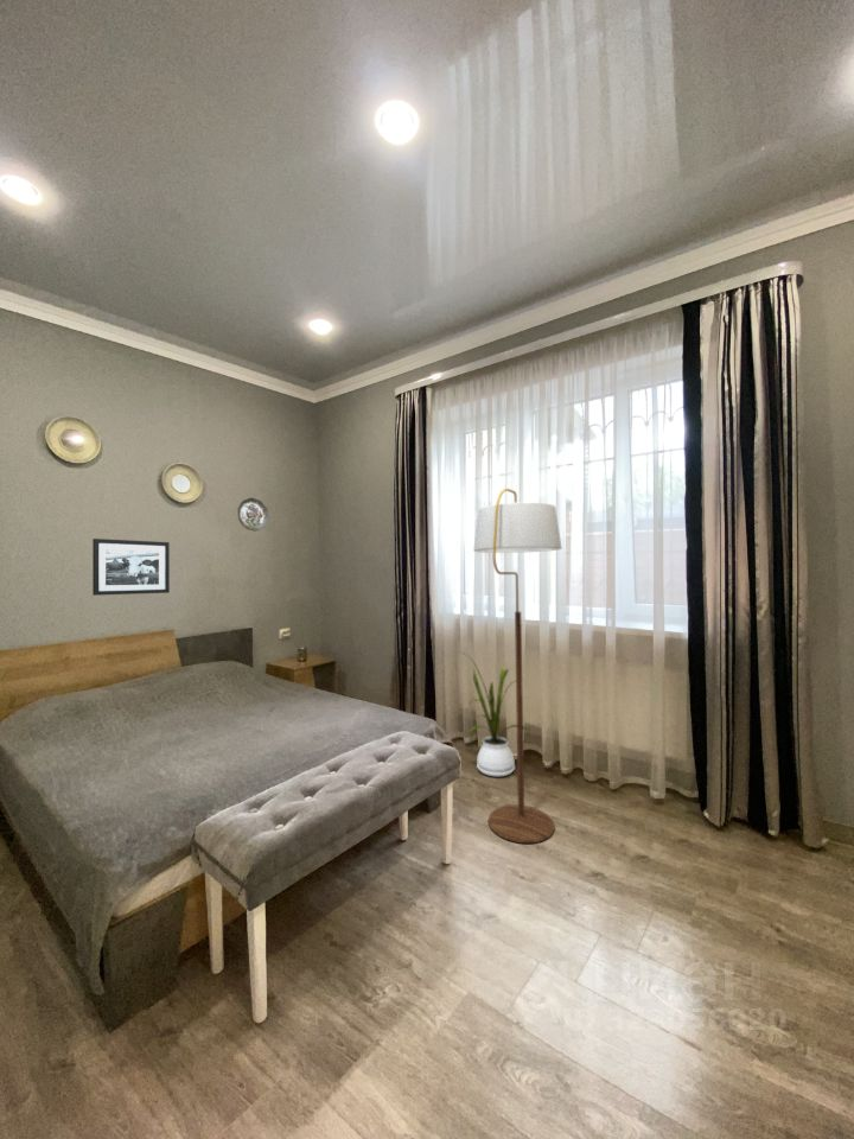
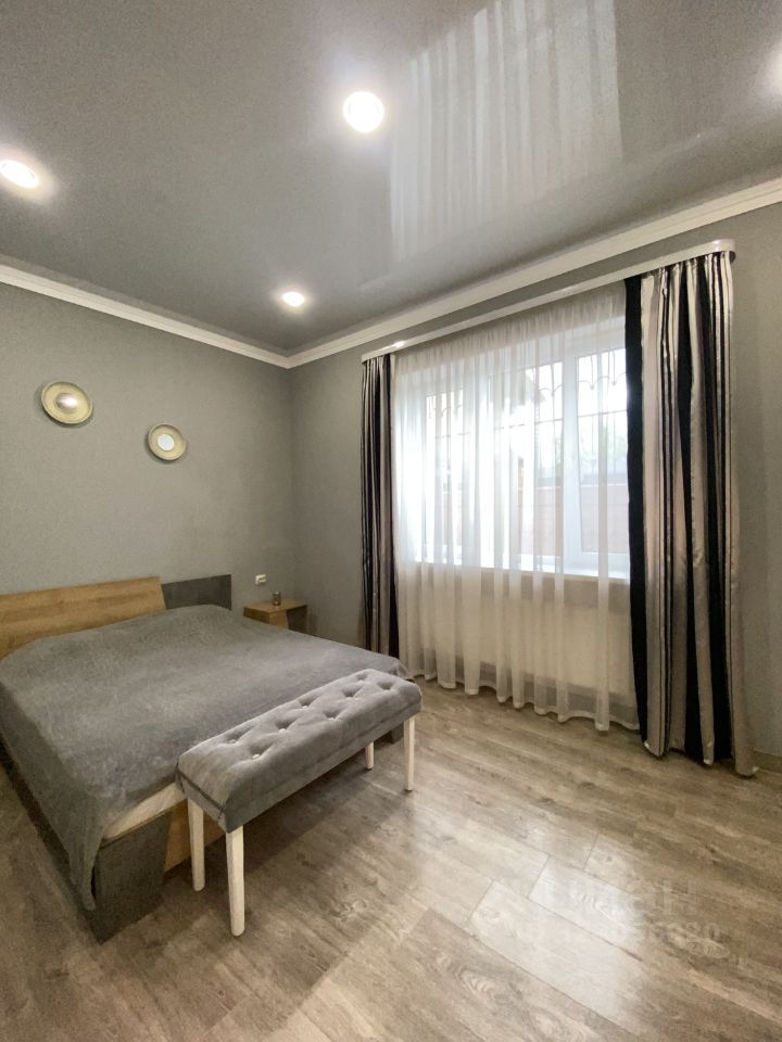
- house plant (490, 710)
- floor lamp (516, 657)
- picture frame (133, 567)
- decorative plate (251, 514)
